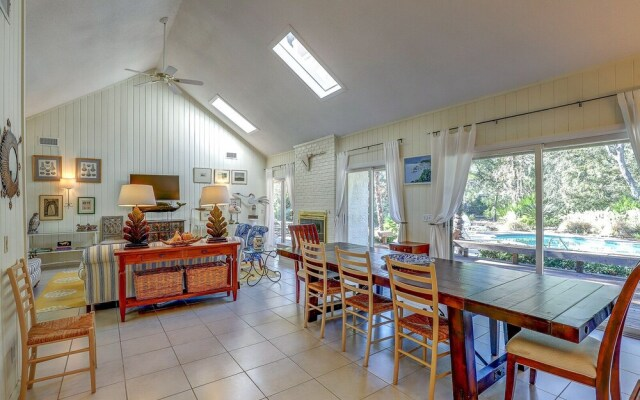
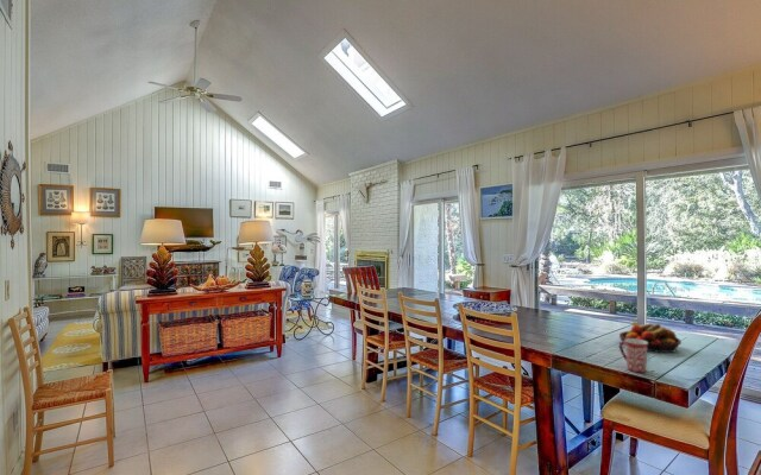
+ fruit bowl (648, 335)
+ mug (633, 354)
